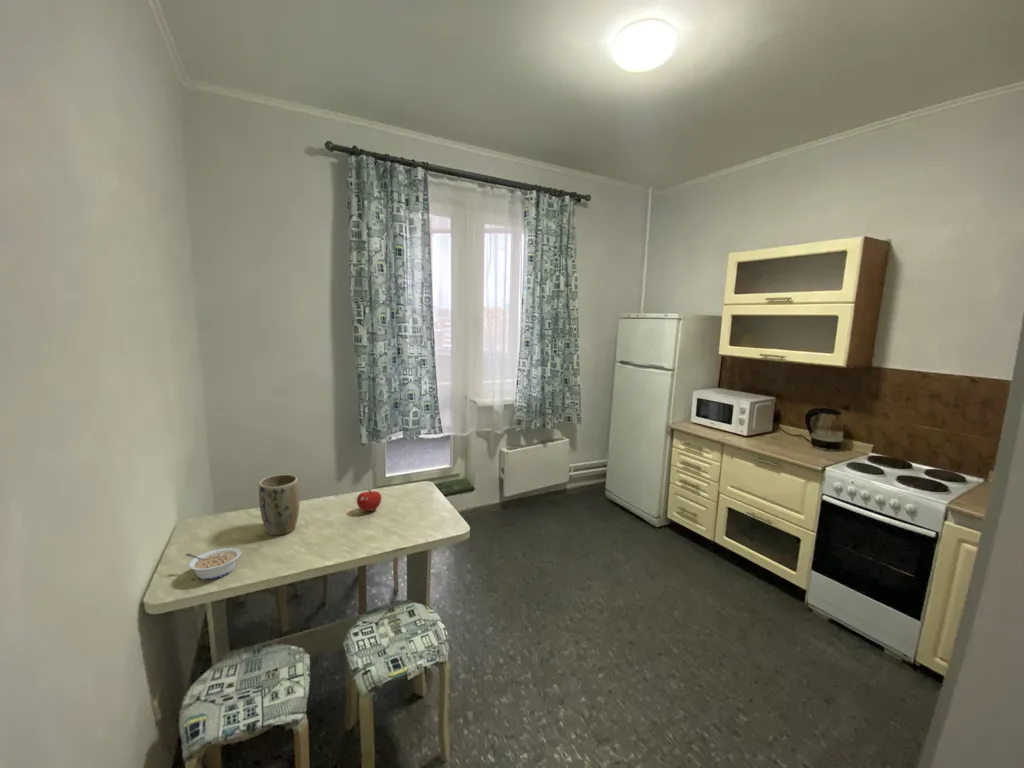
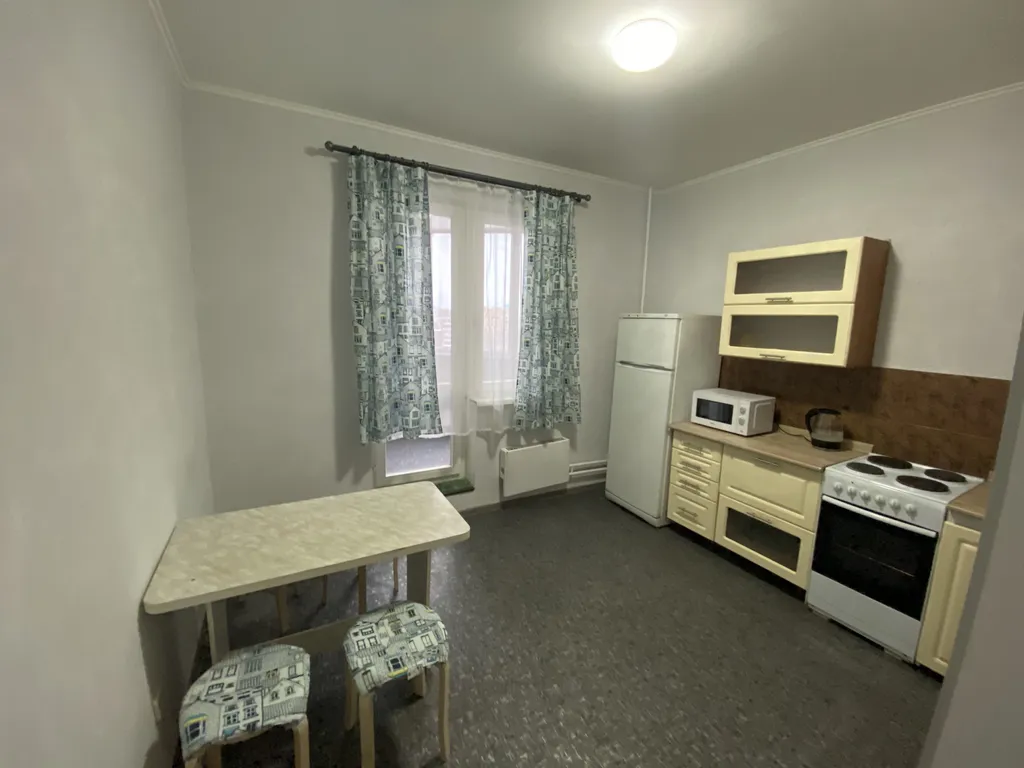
- legume (213, 564)
- plant pot (280, 505)
- fruit (369, 499)
